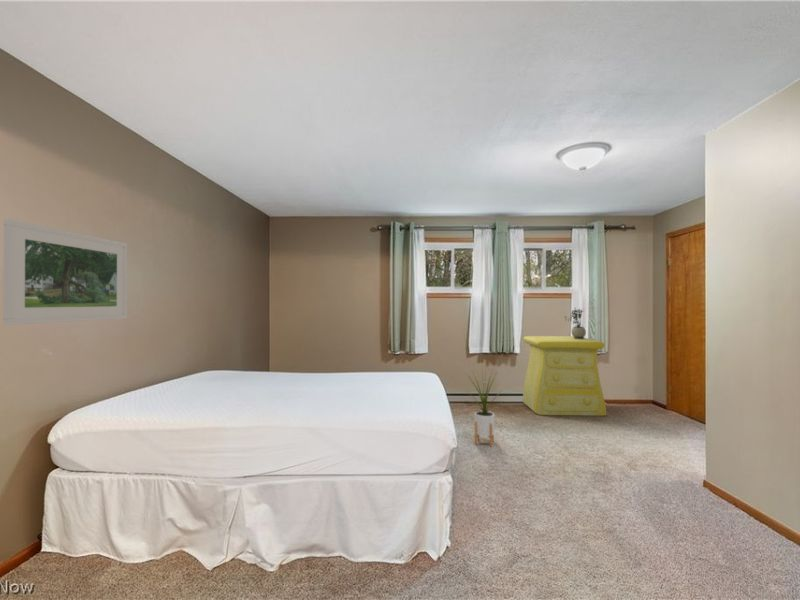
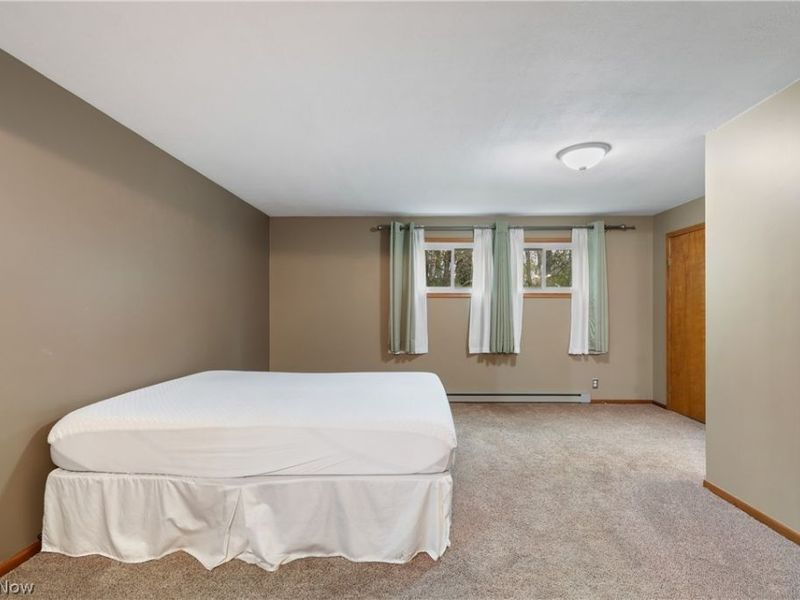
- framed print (75, 277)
- potted plant (575, 322)
- house plant (484, 404)
- dresser (562, 373)
